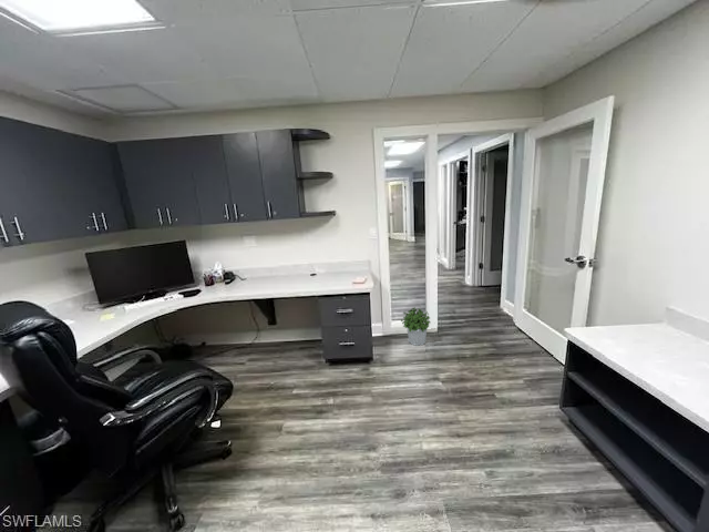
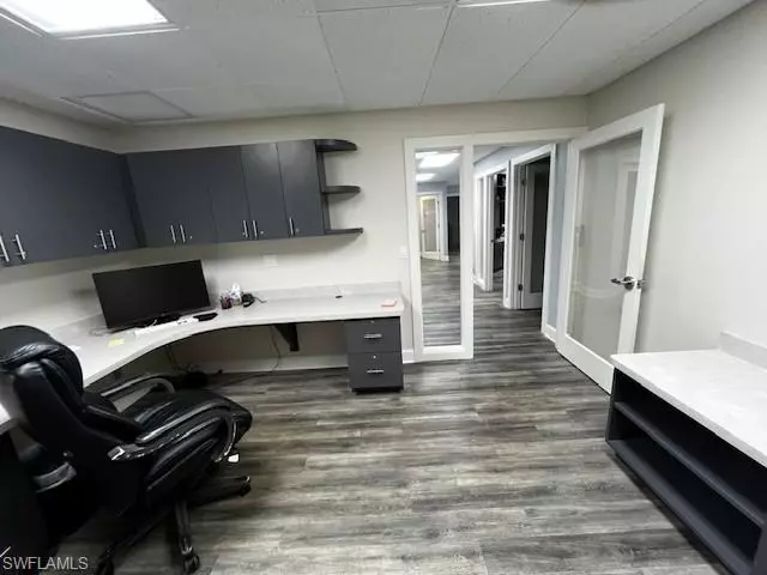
- potted plant (415, 326)
